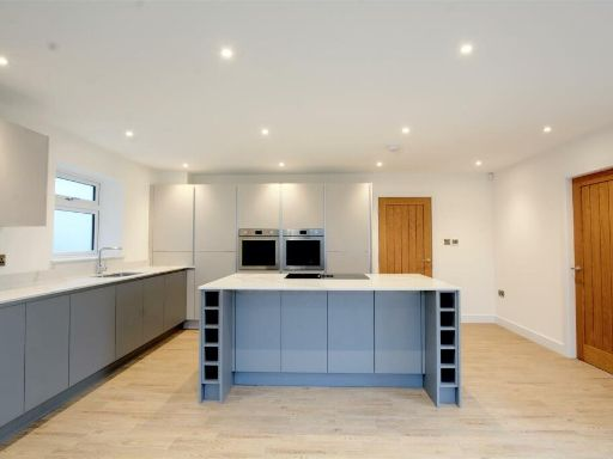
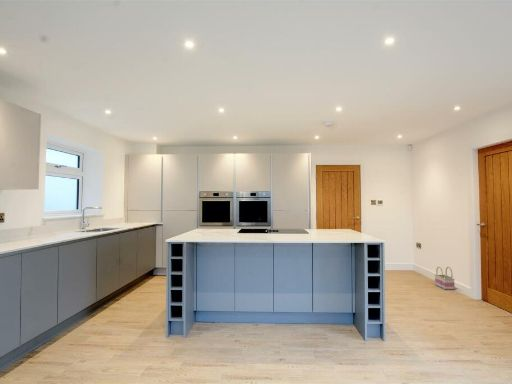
+ basket (444, 277)
